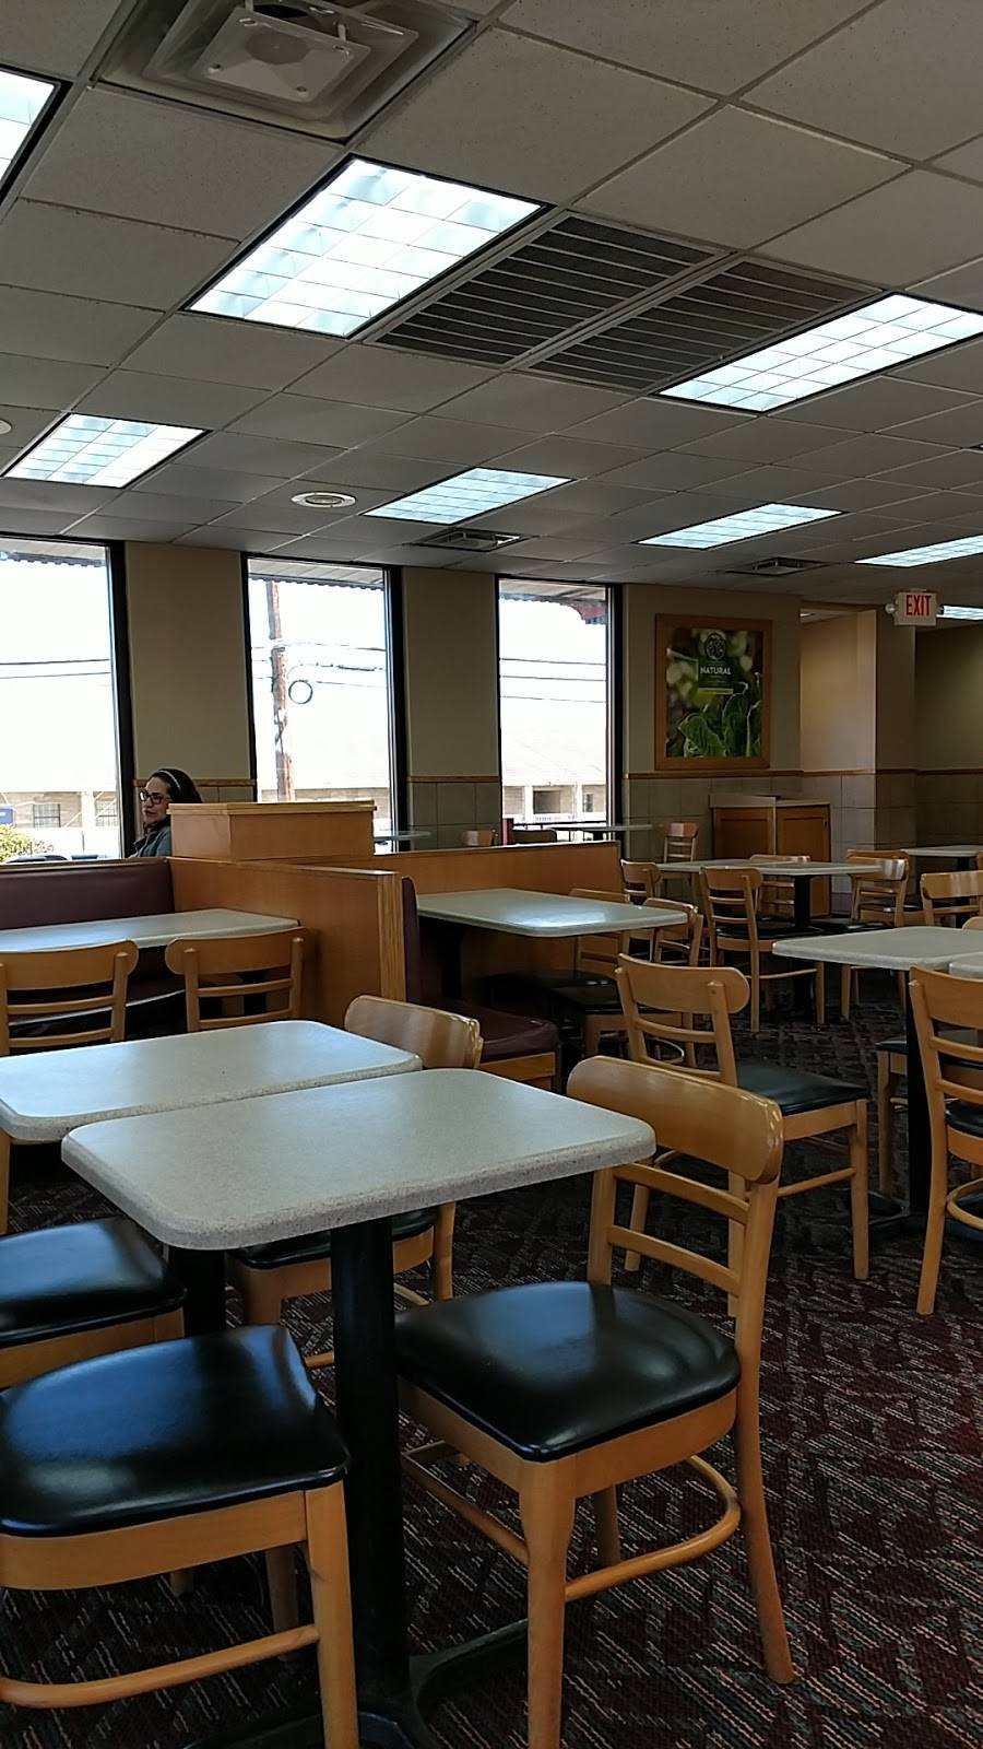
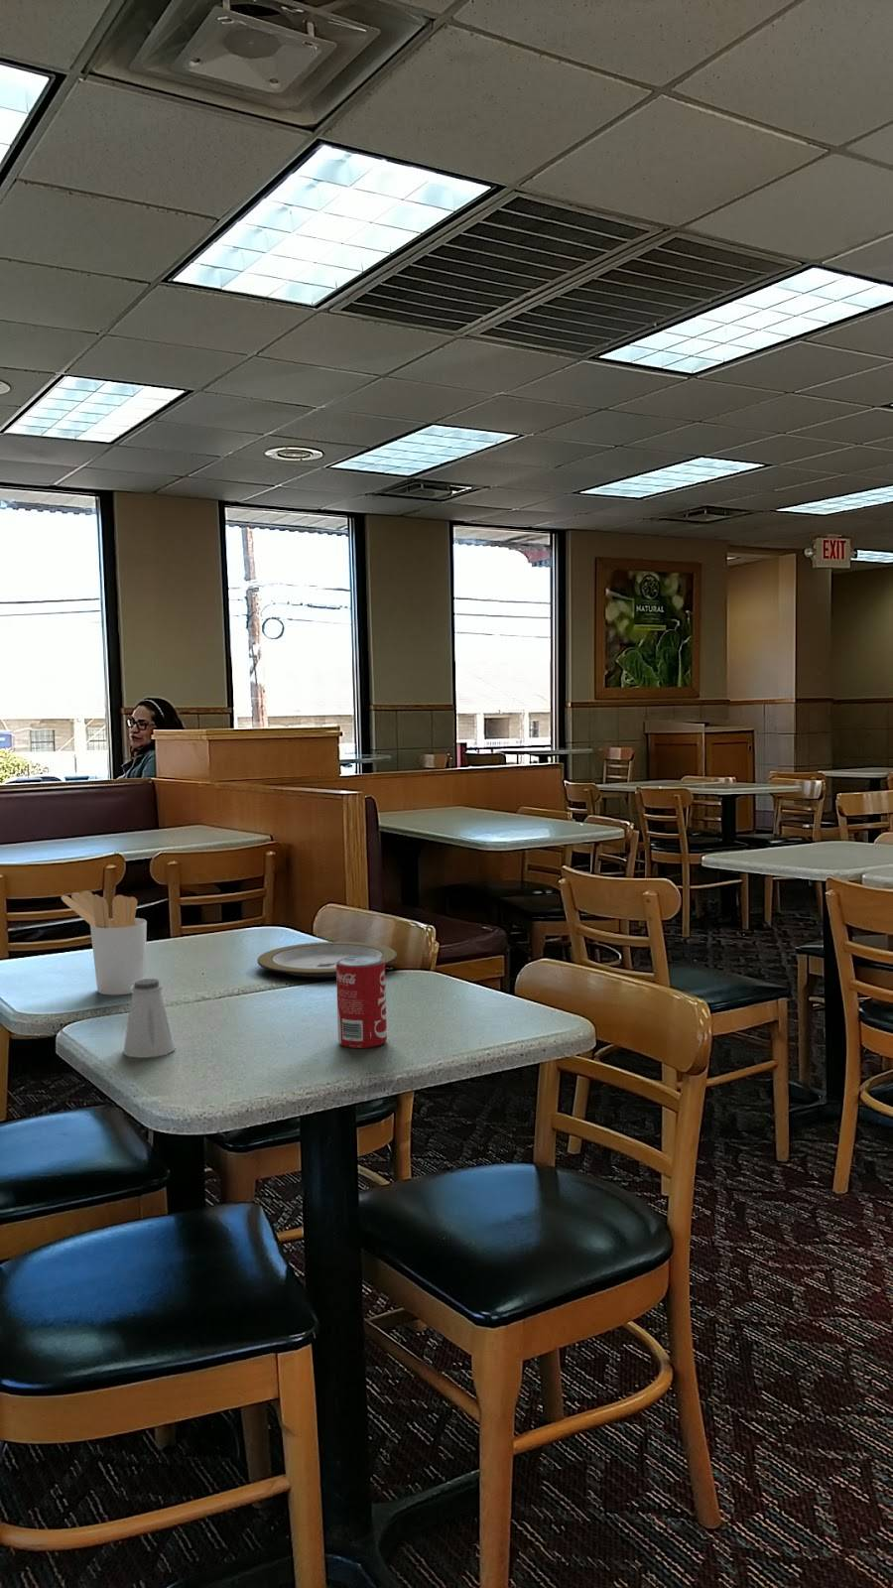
+ beverage can (361, 1000)
+ saltshaker (148, 1015)
+ plate (327, 962)
+ utensil holder (106, 939)
